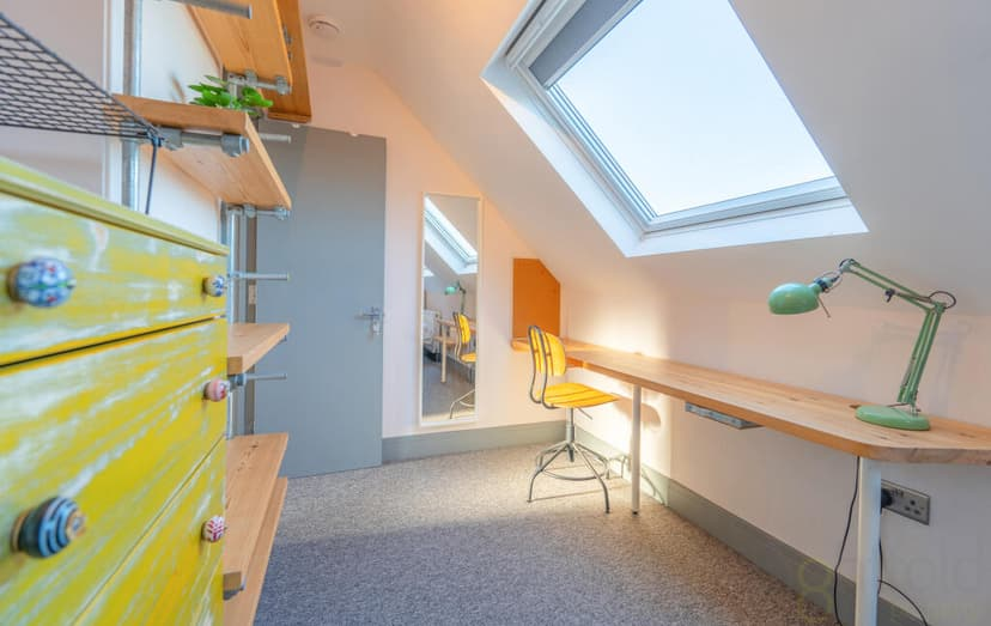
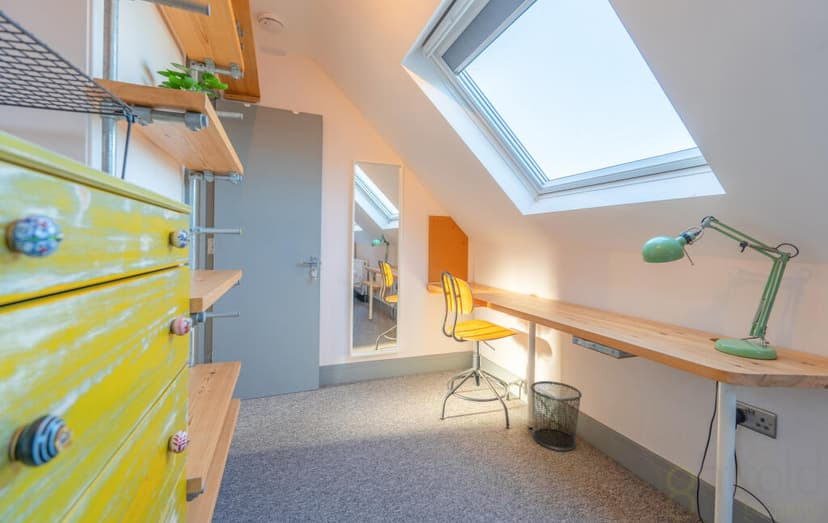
+ waste bin (554, 414)
